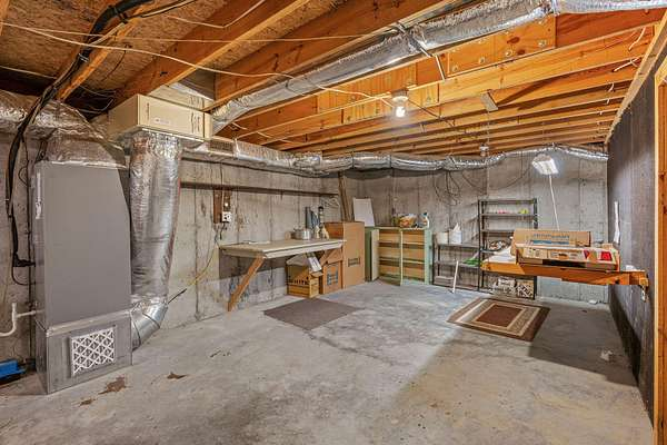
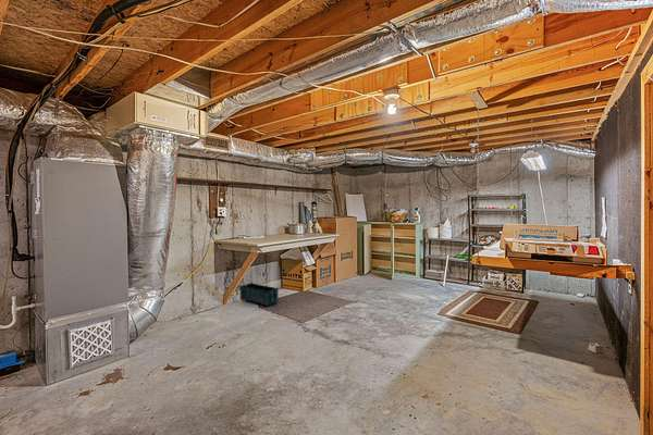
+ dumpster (259, 294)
